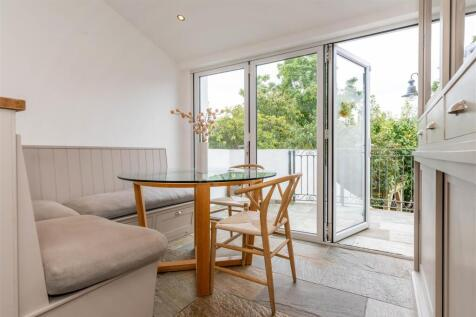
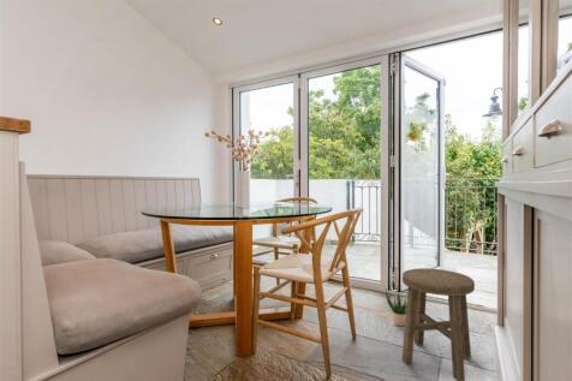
+ potted plant (398, 305)
+ stool (434, 320)
